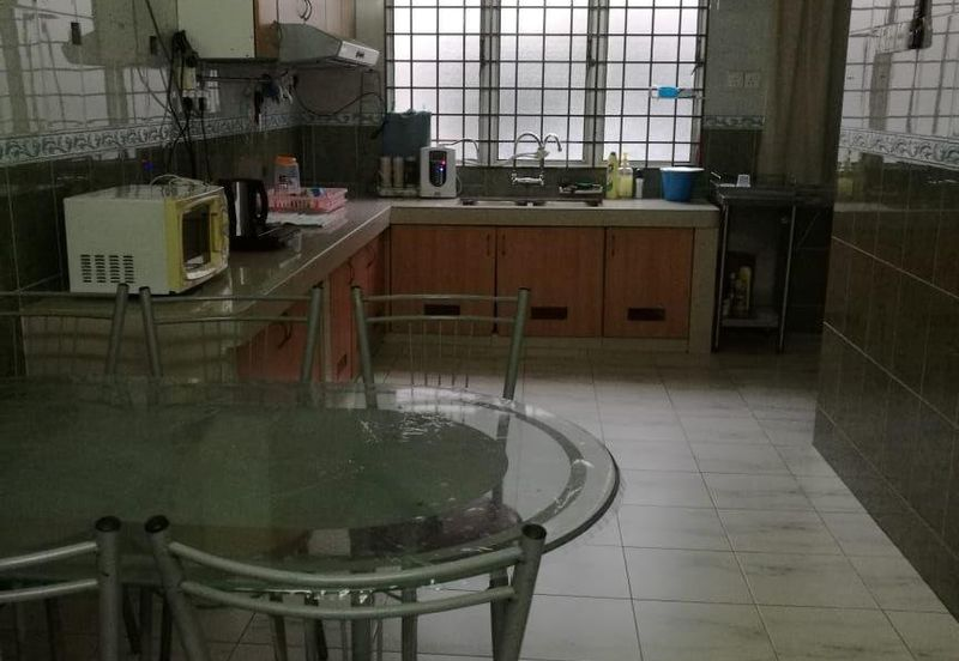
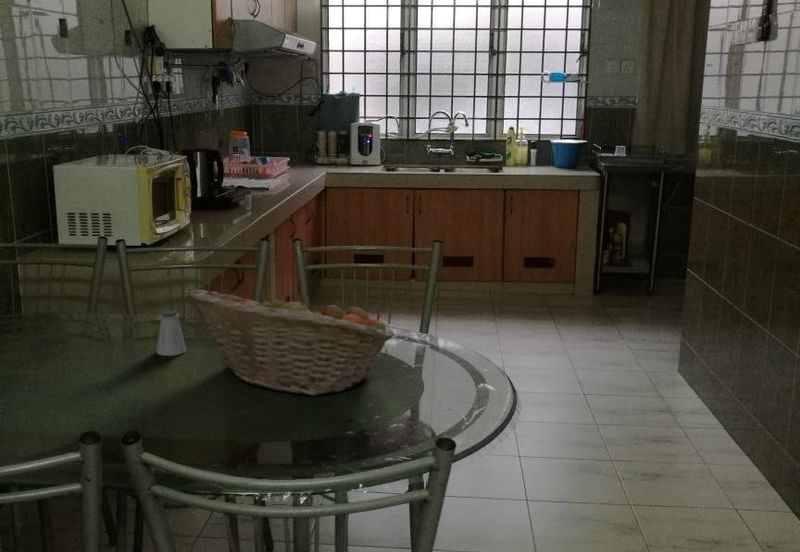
+ fruit basket (290, 330)
+ saltshaker (170, 331)
